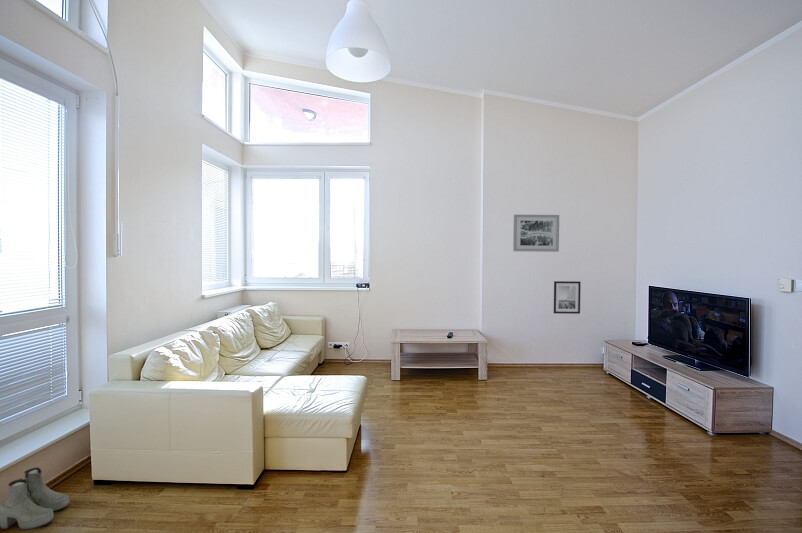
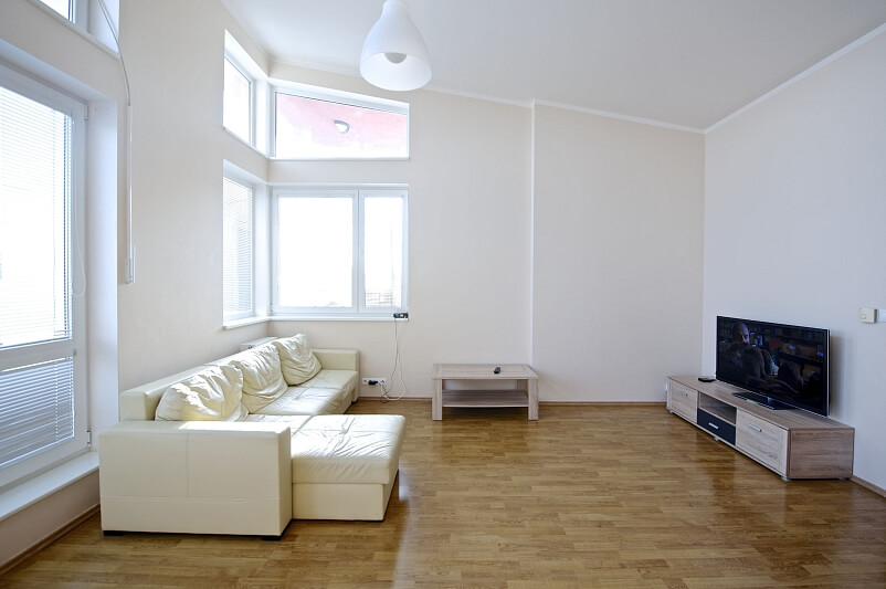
- wall art (567, 297)
- boots (35, 495)
- wall art (536, 233)
